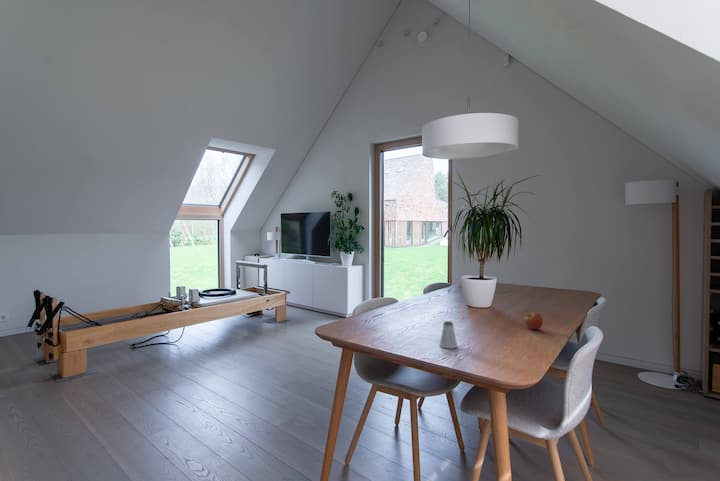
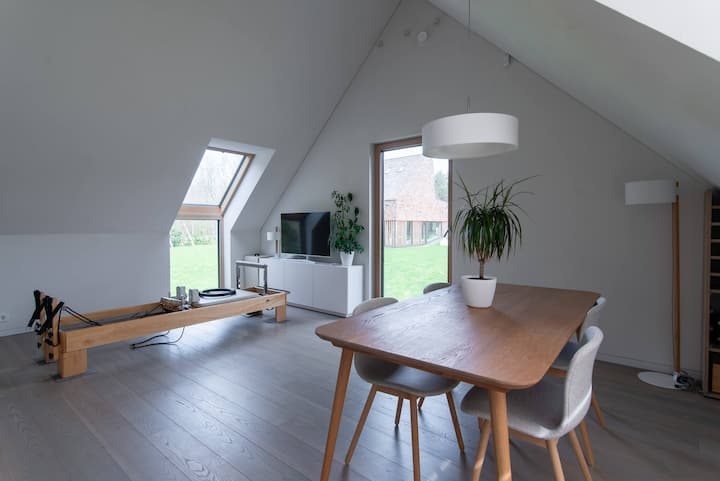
- saltshaker (448, 334)
- apple (533, 320)
